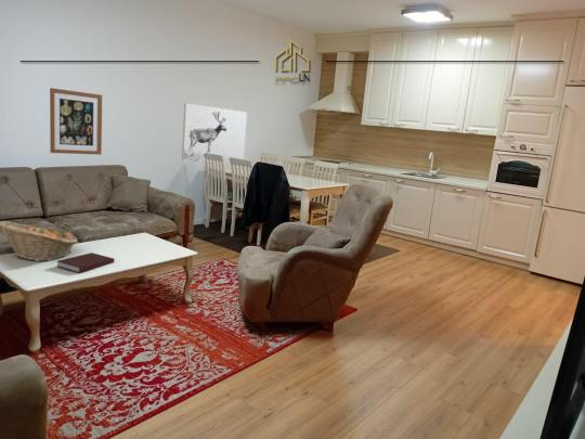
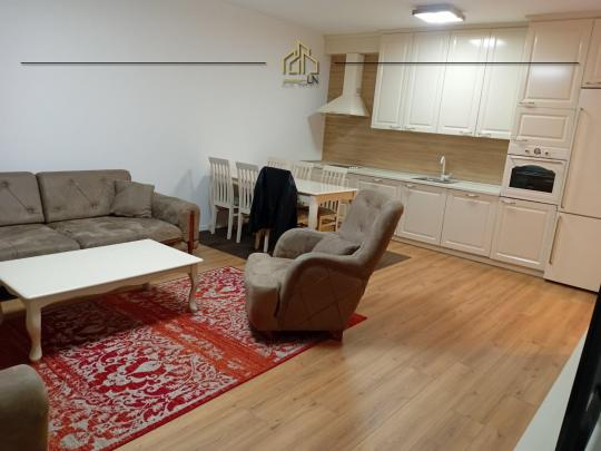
- fruit basket (38, 237)
- wall art (77, 122)
- notebook (86, 261)
- wall art (216, 134)
